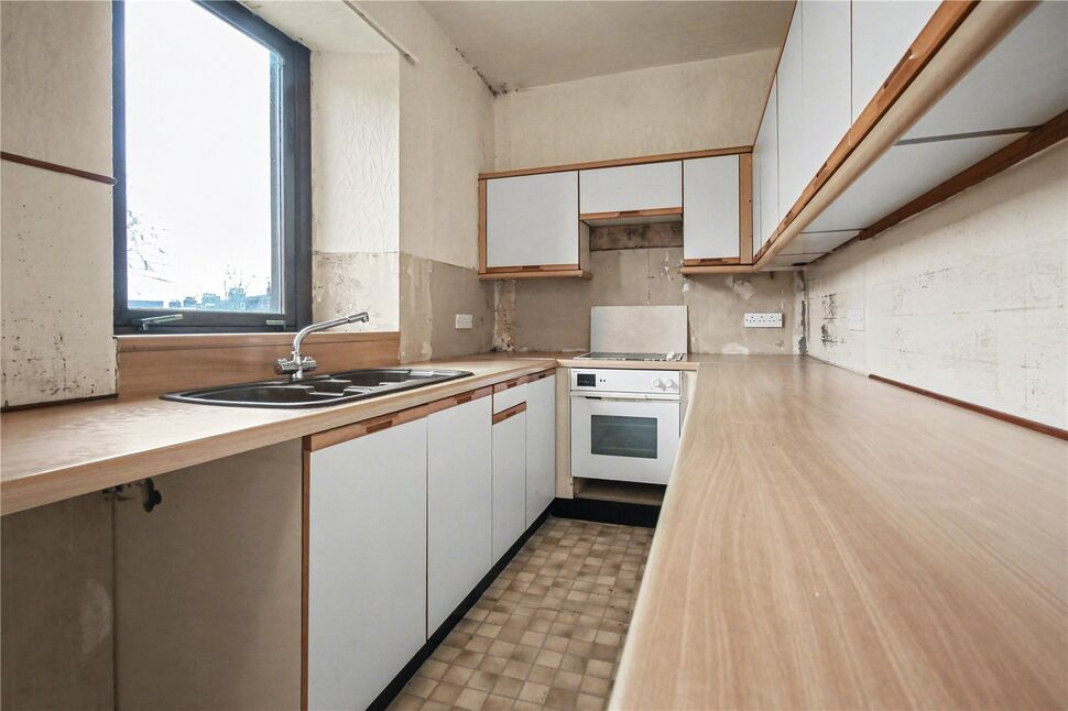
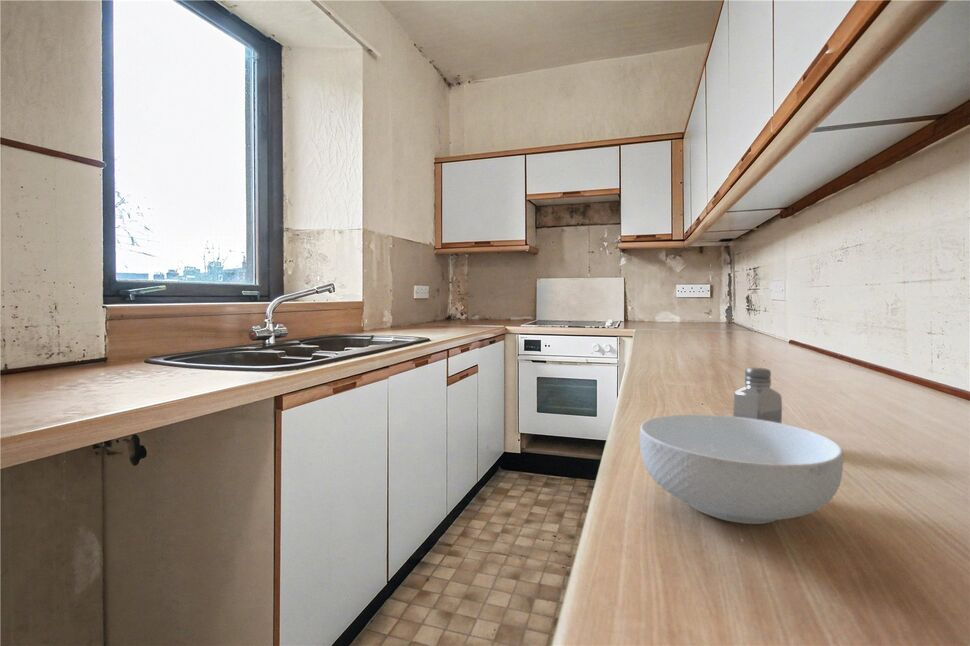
+ cereal bowl (731, 469)
+ saltshaker (757, 404)
